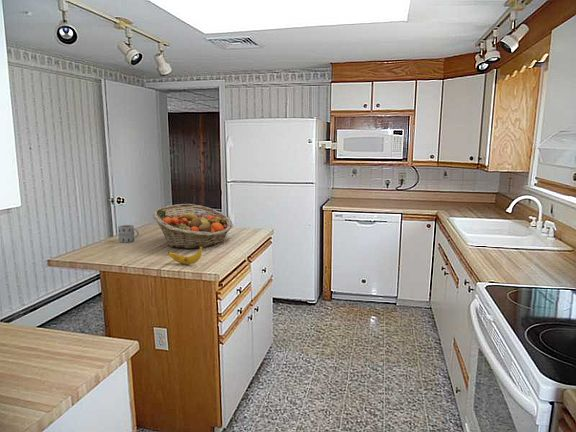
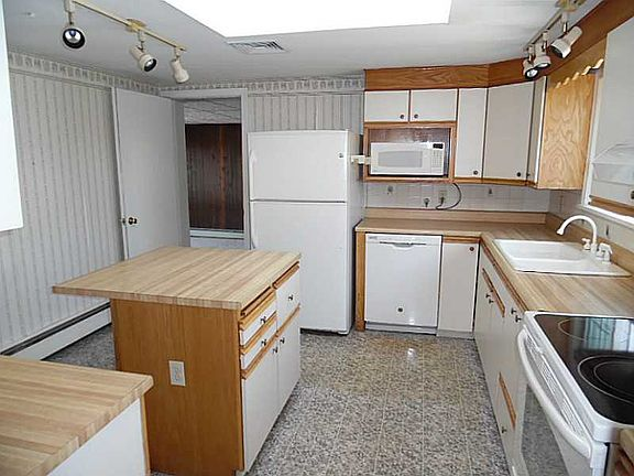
- mug (129, 233)
- fruit basket (193, 224)
- banana (183, 256)
